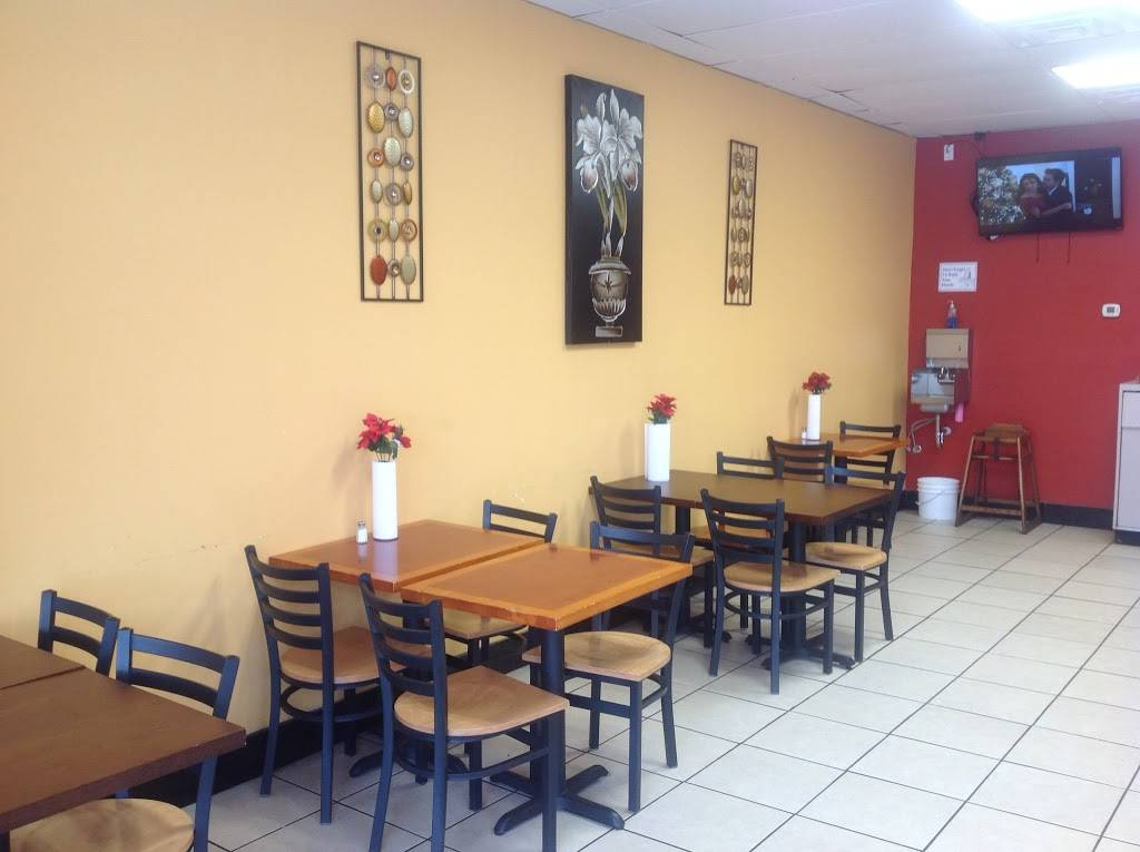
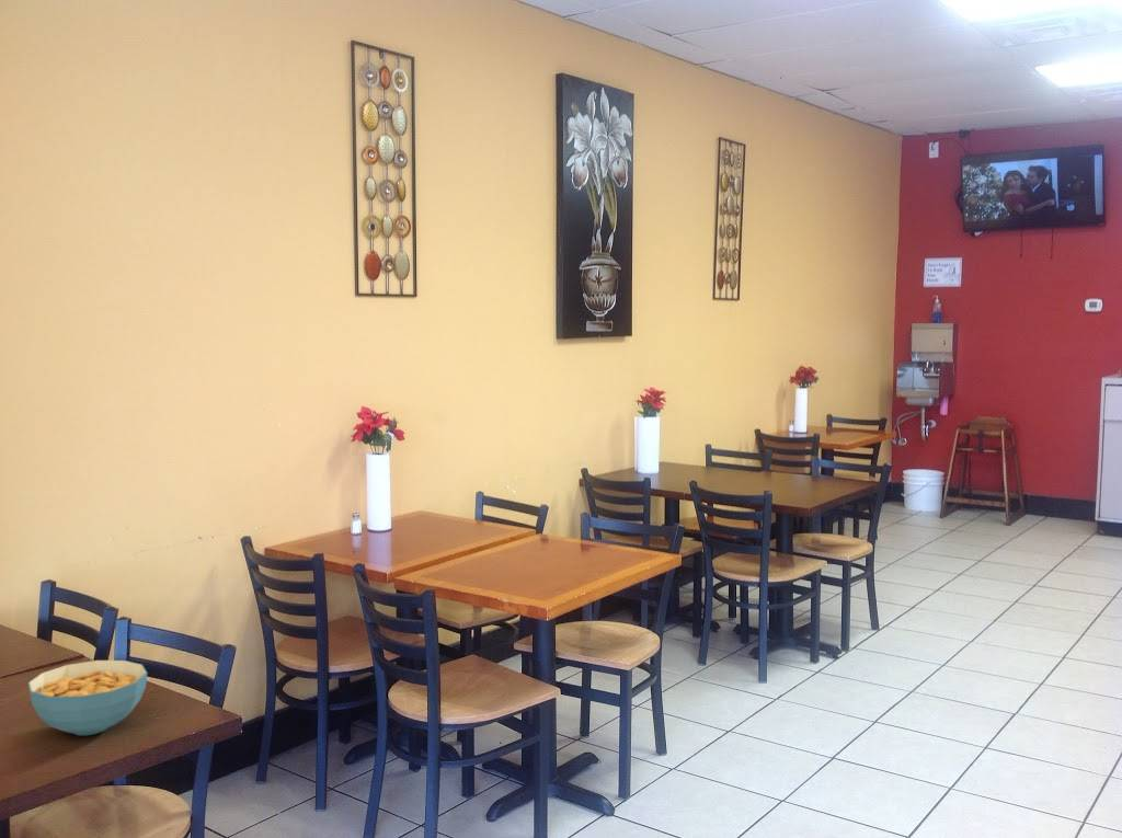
+ cereal bowl (89, 703)
